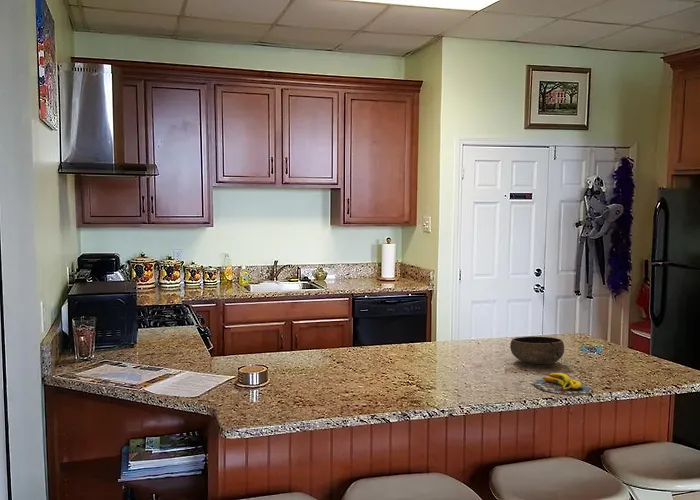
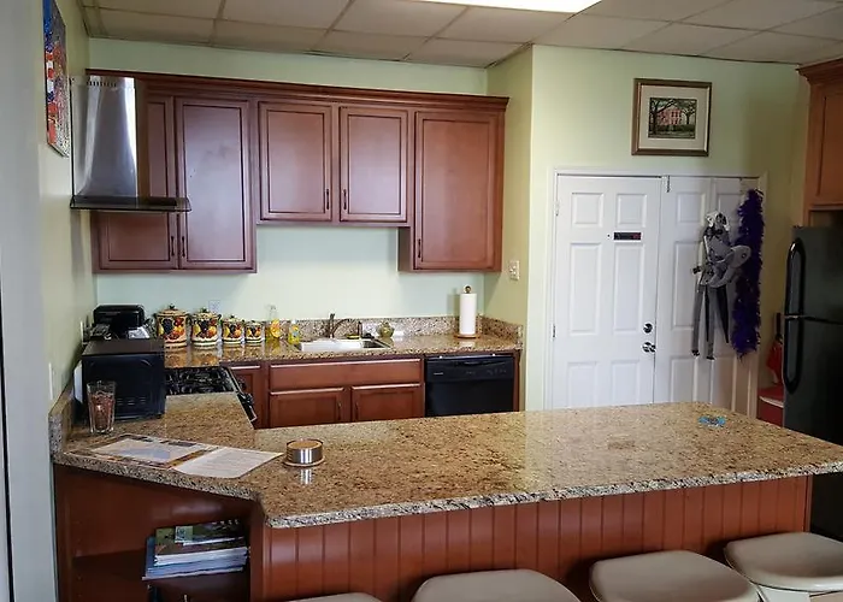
- bowl (536, 350)
- banana (562, 380)
